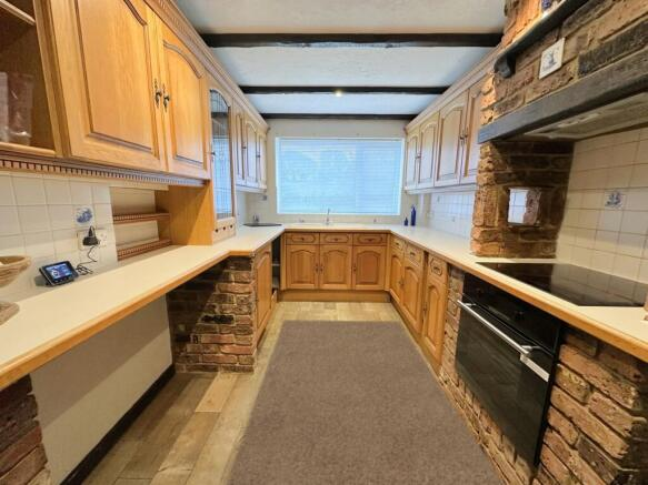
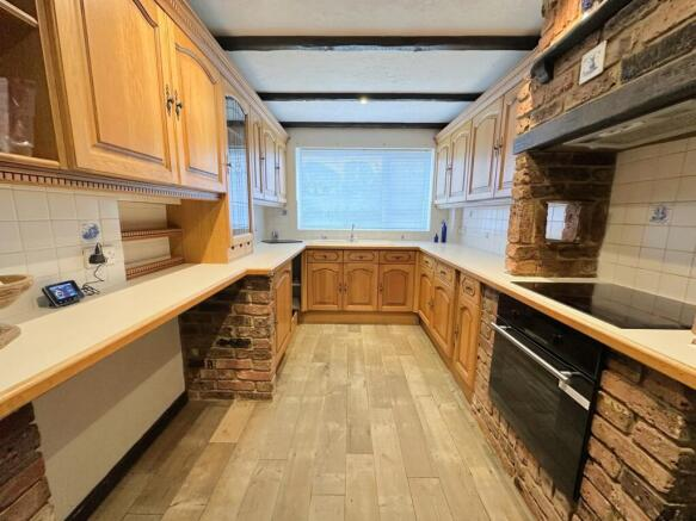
- rug (349, 372)
